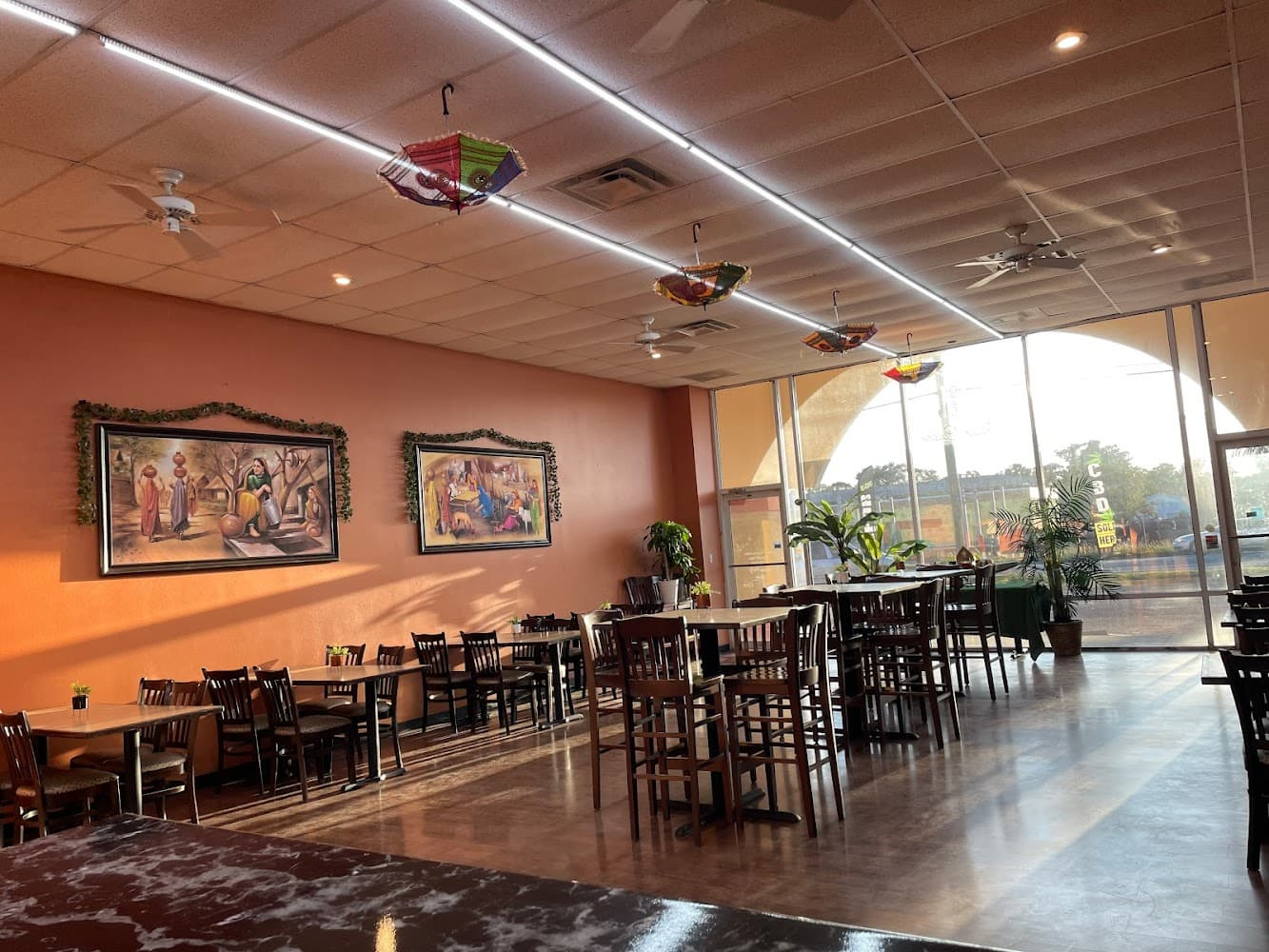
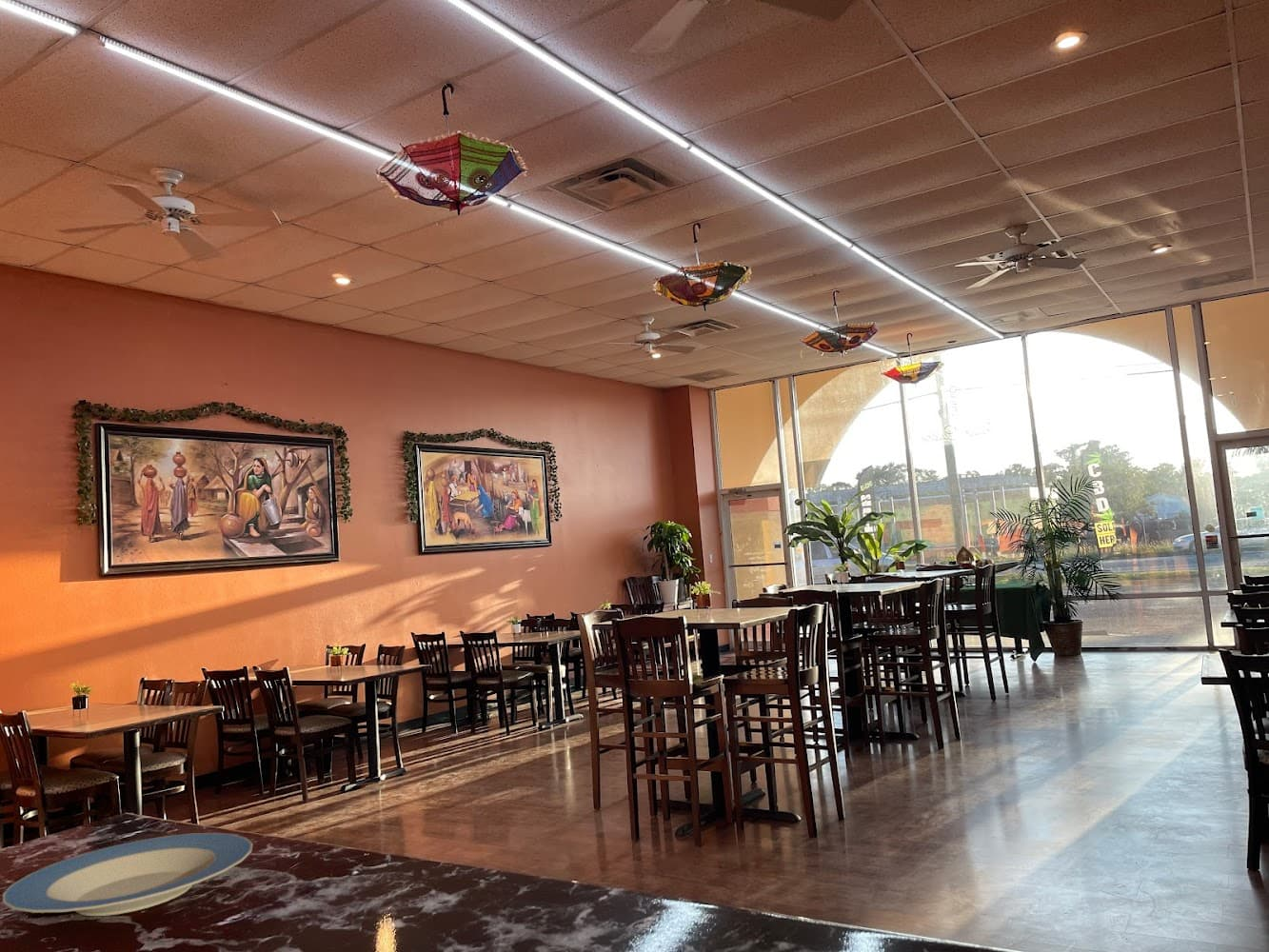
+ plate (134, 881)
